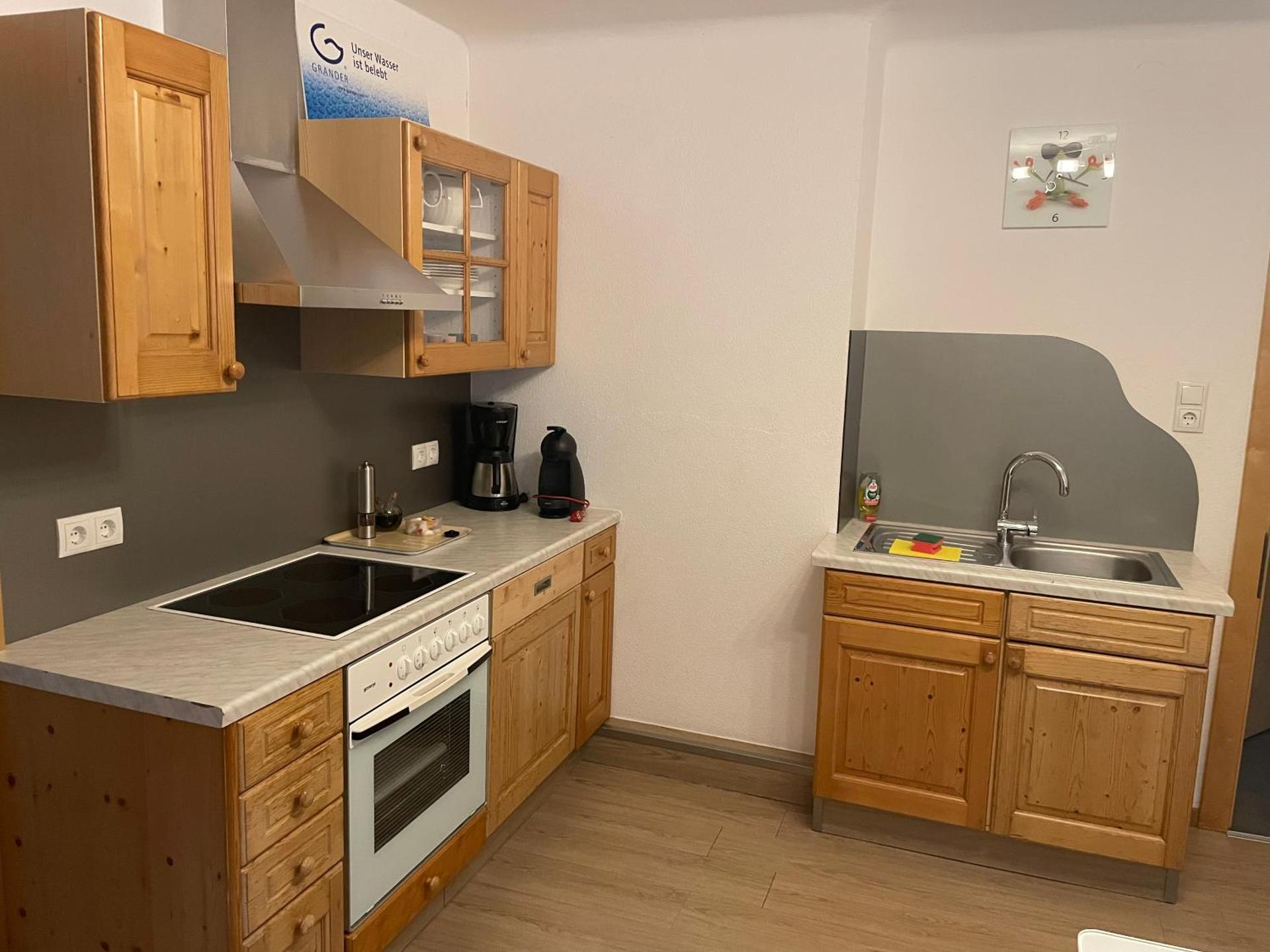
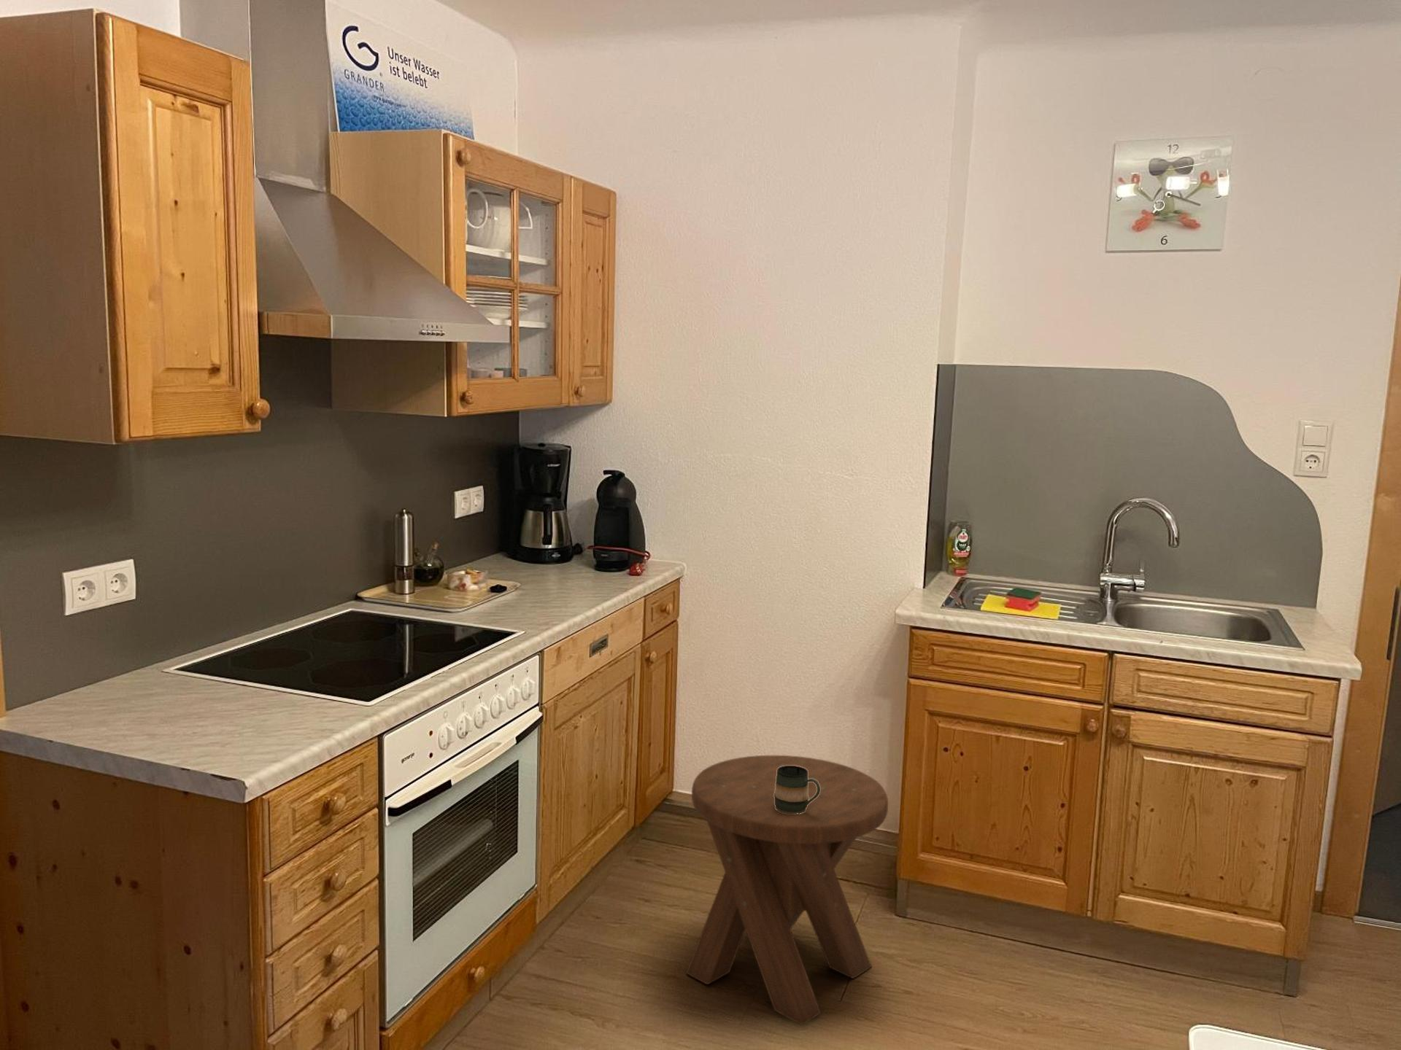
+ mug (798, 791)
+ music stool (784, 879)
